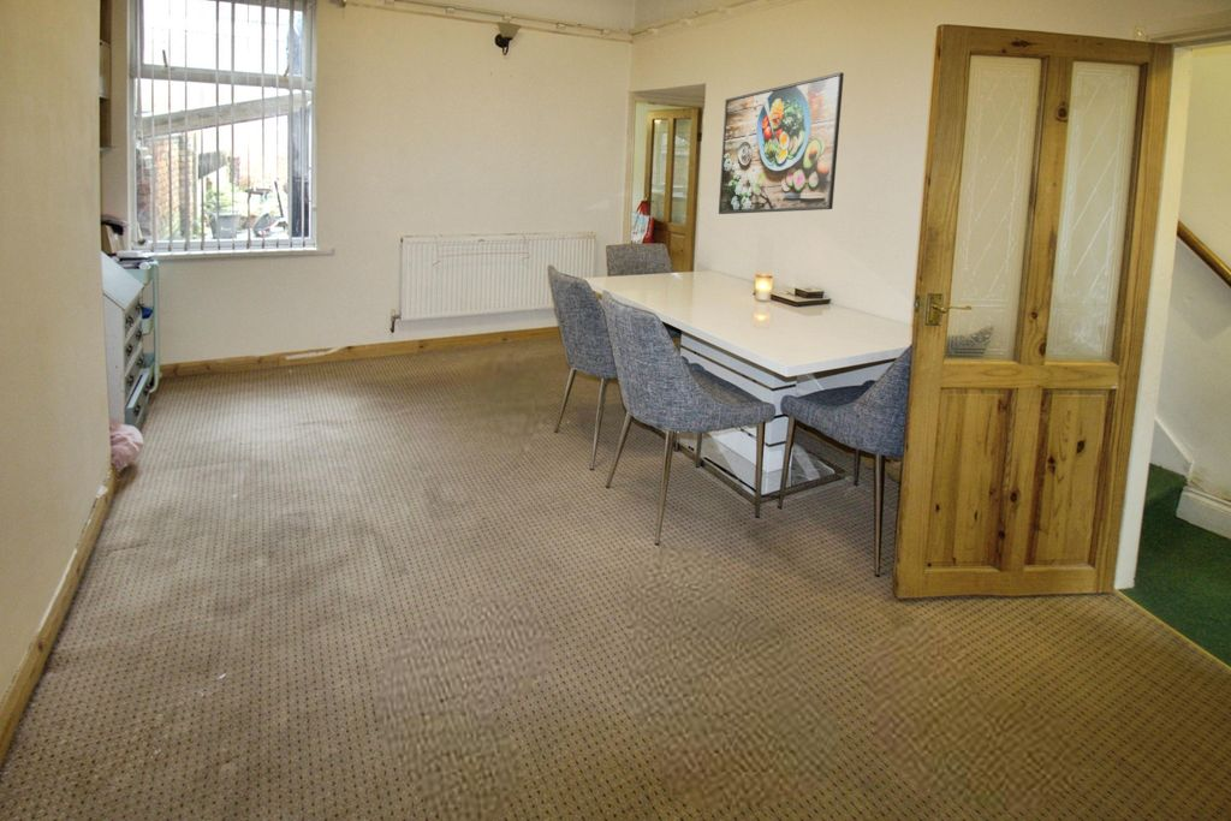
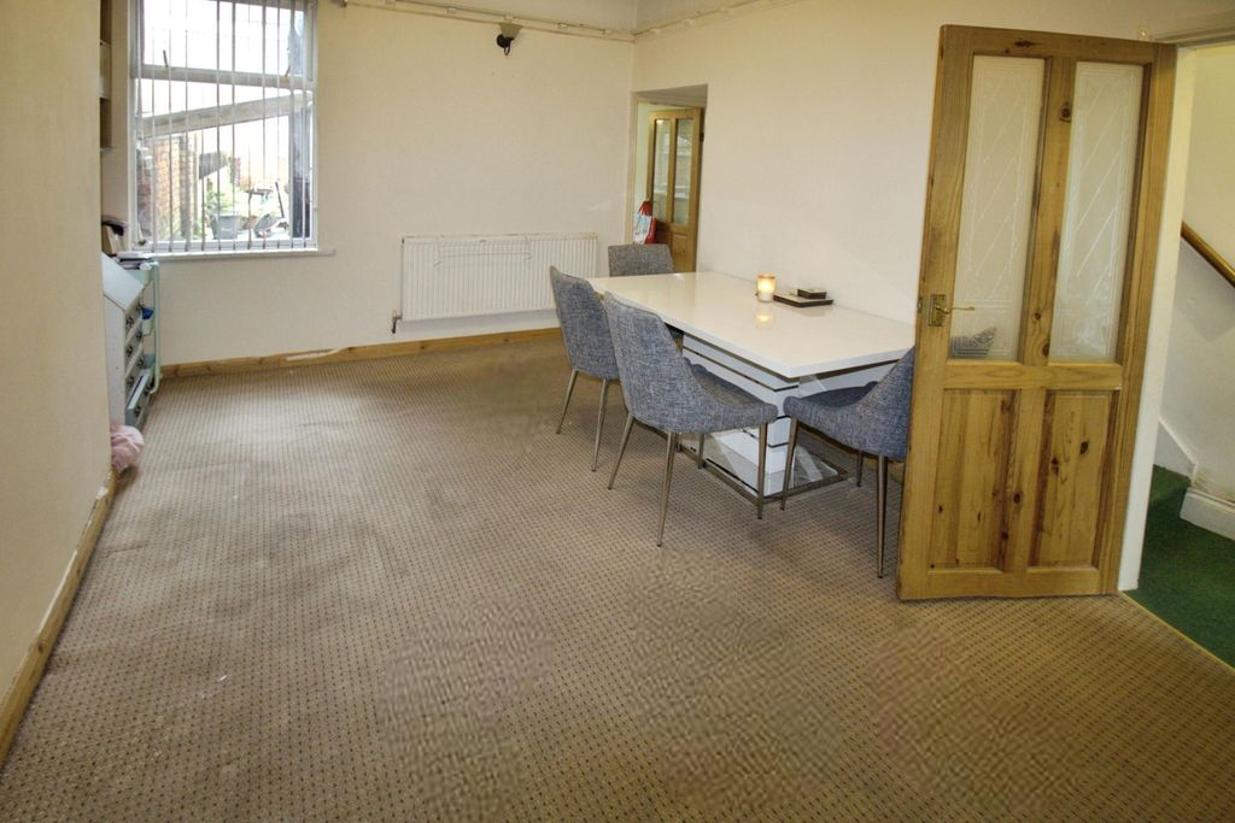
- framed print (774, 150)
